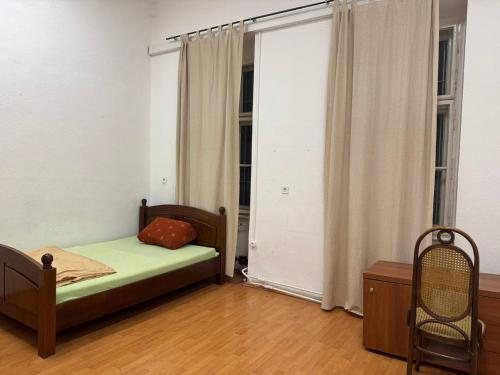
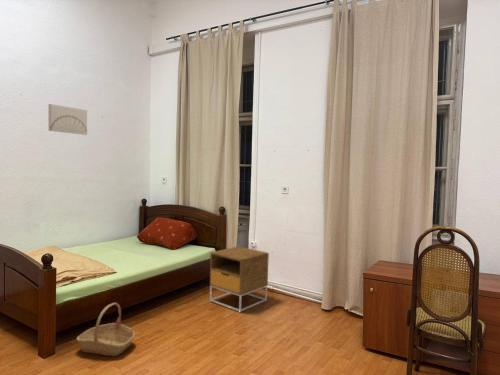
+ wall art (68, 120)
+ basket (106, 326)
+ nightstand (239, 277)
